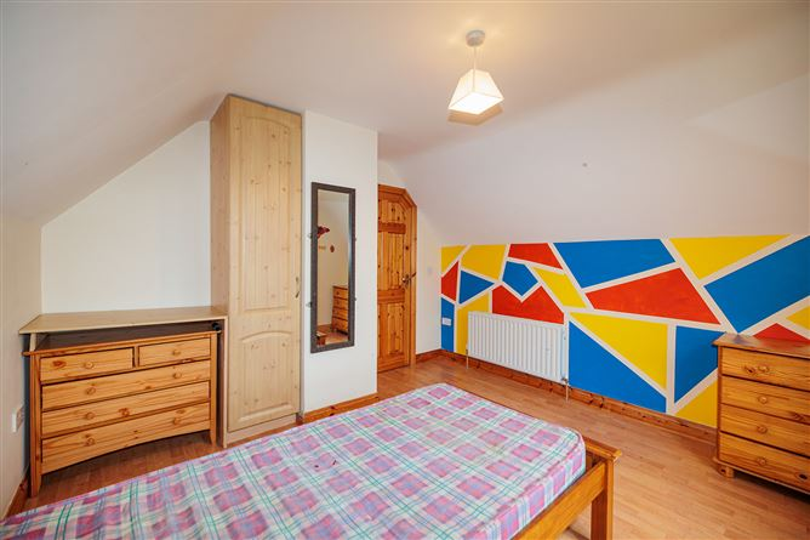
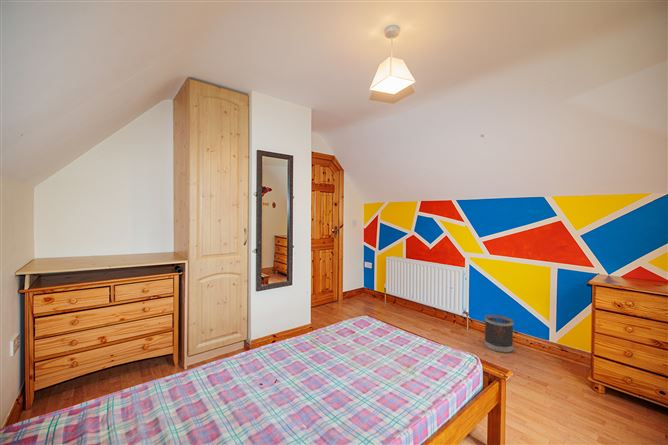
+ wastebasket (498, 333)
